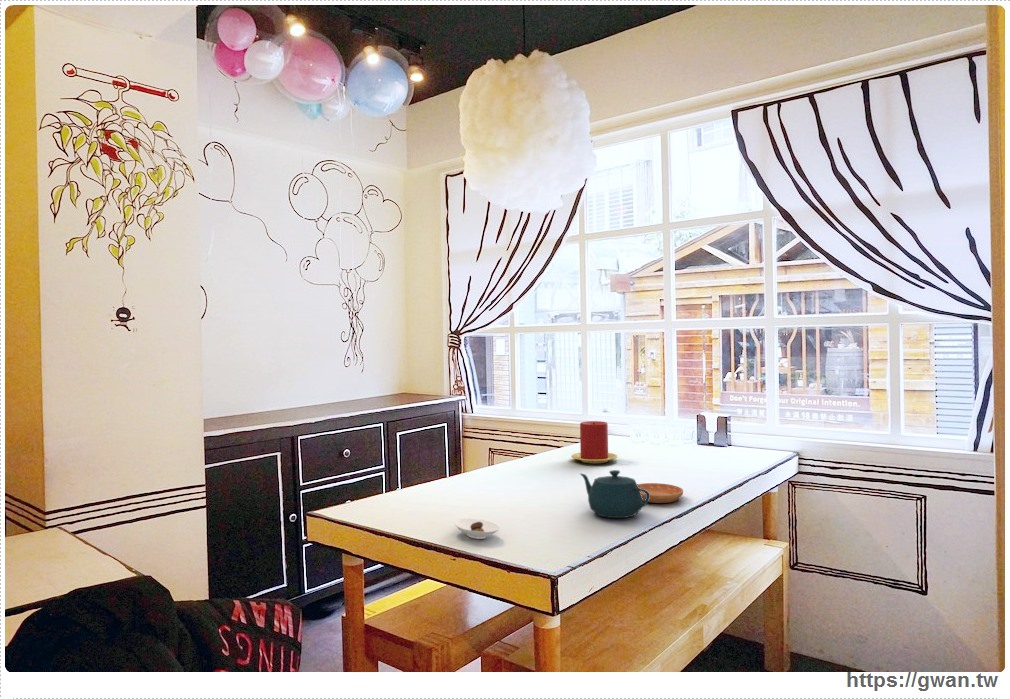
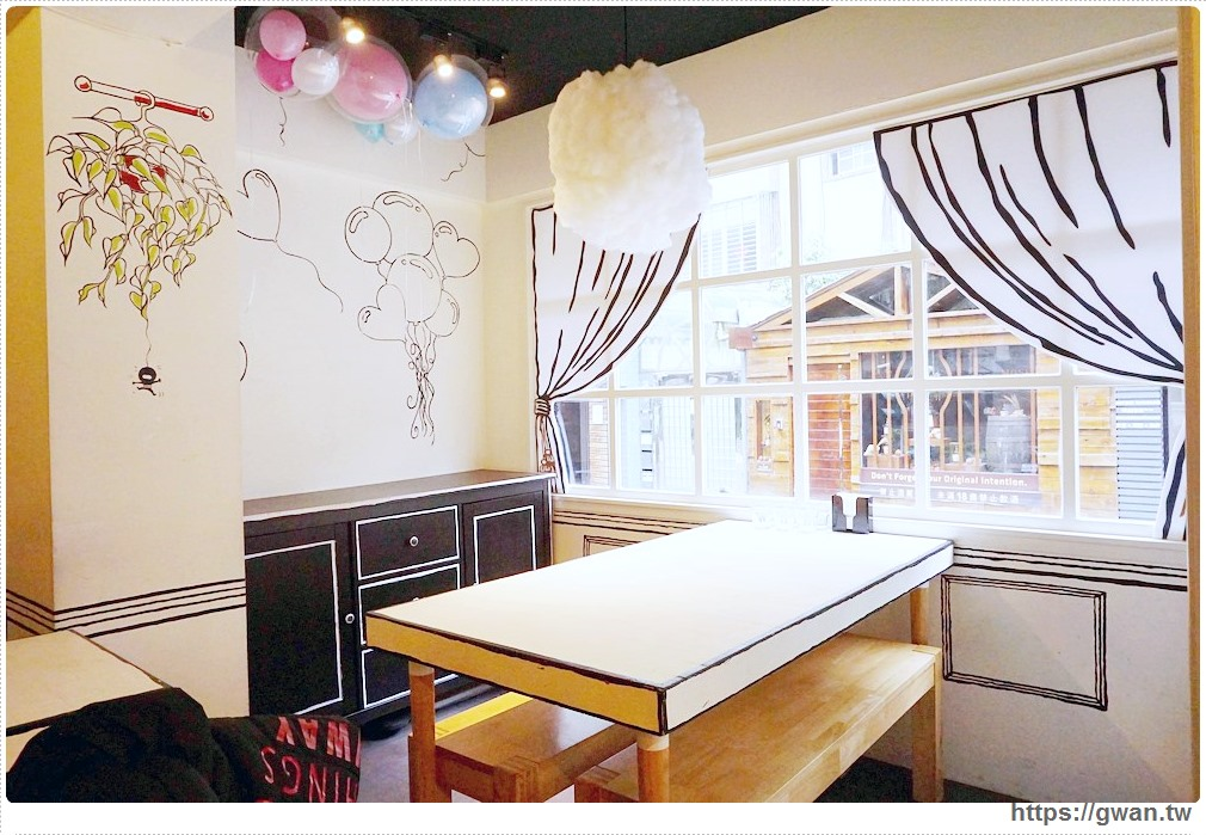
- teapot (613, 491)
- candle (594, 441)
- saucer (656, 493)
- saucer (476, 529)
